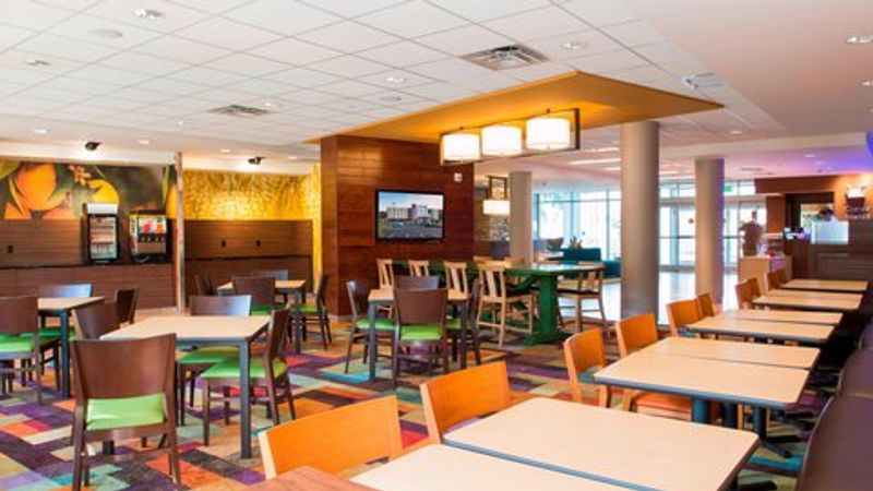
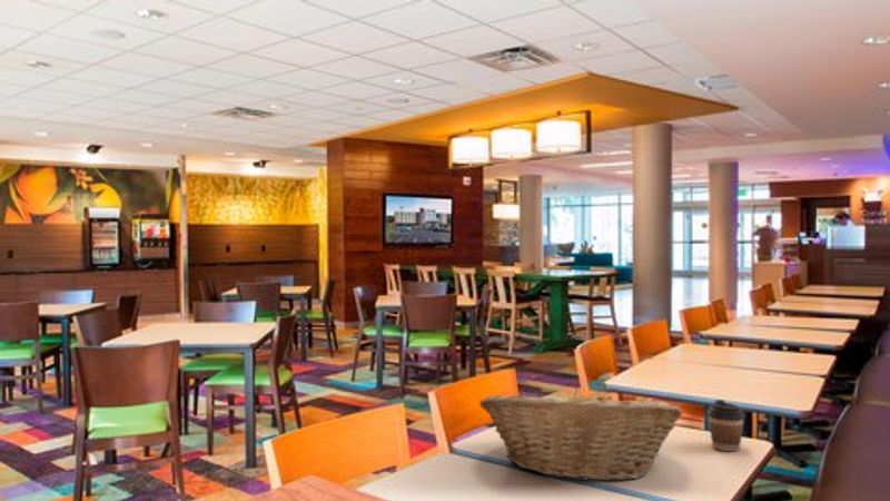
+ coffee cup (725, 424)
+ fruit basket (577, 423)
